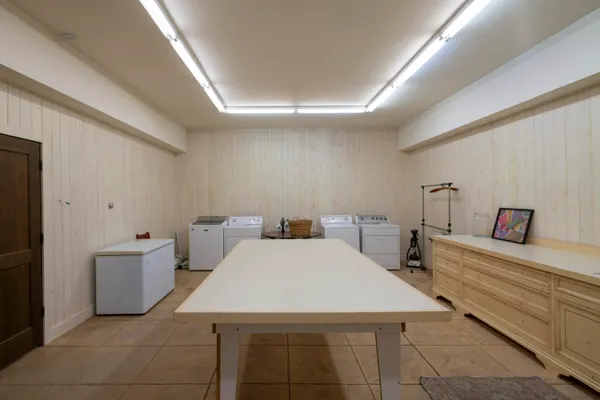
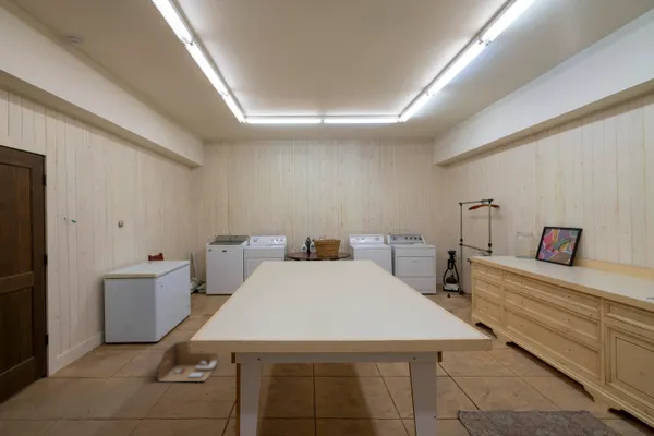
+ cardboard box (189, 360)
